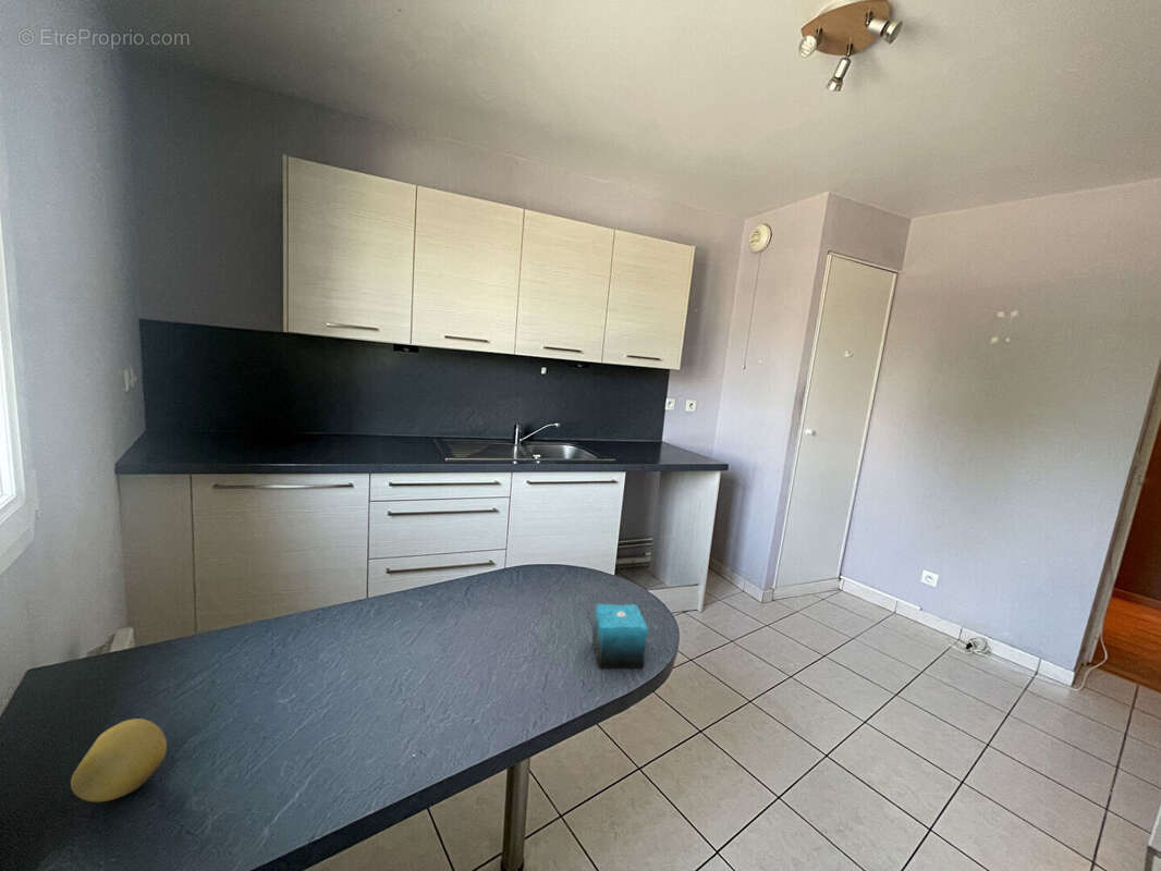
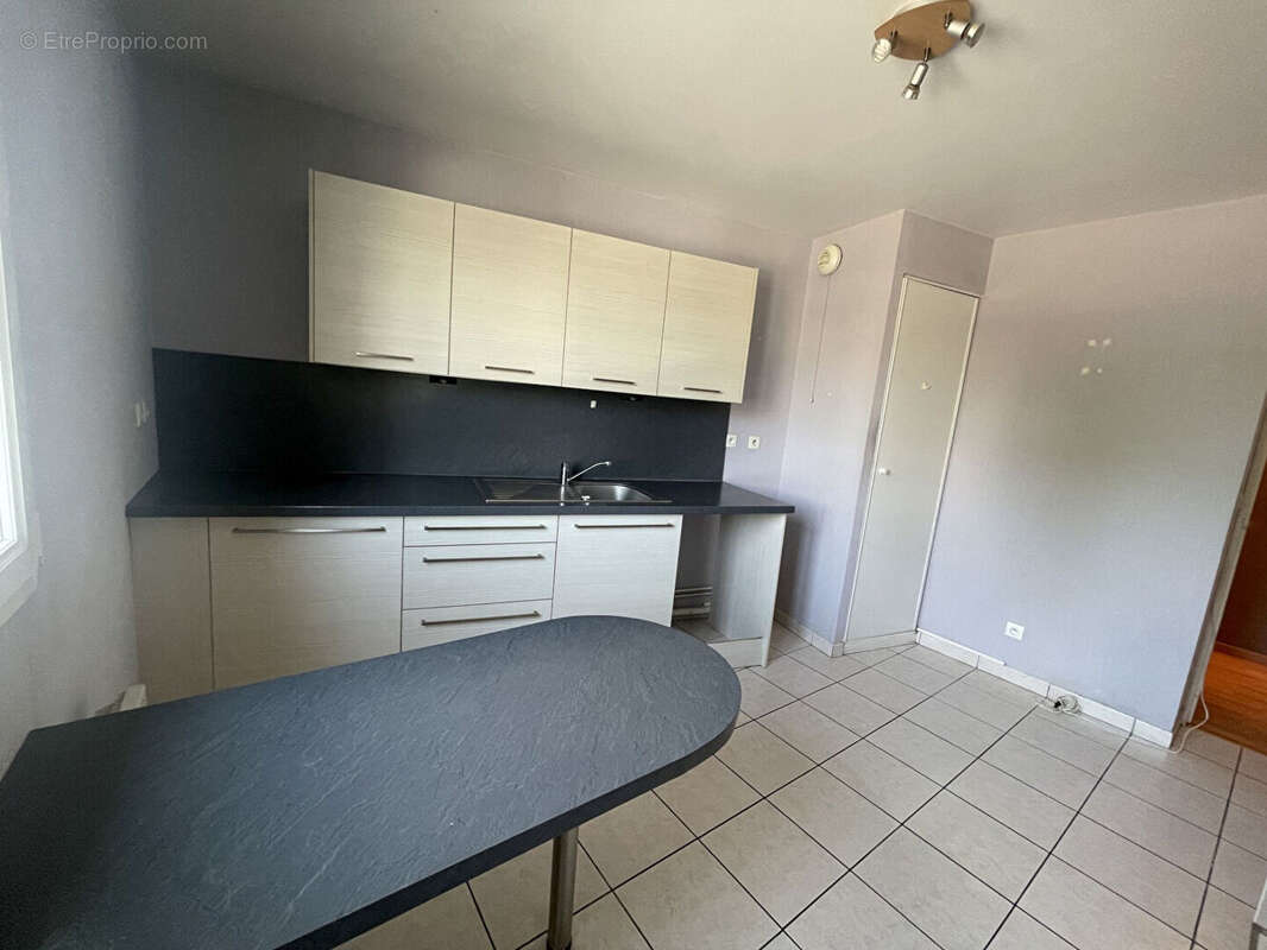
- fruit (121, 759)
- candle (619, 626)
